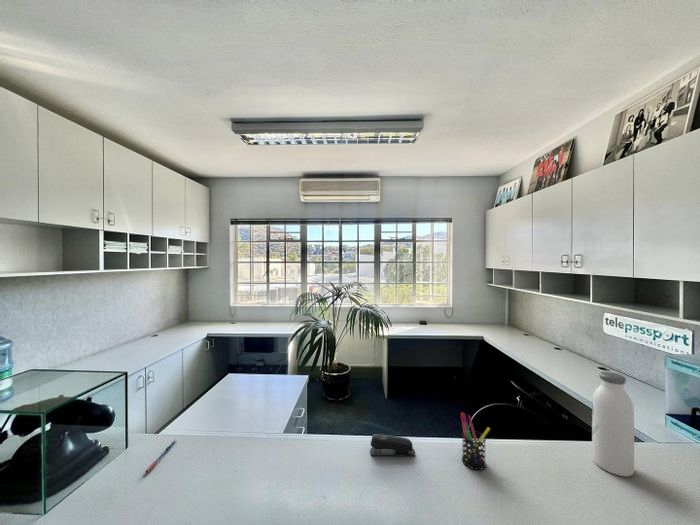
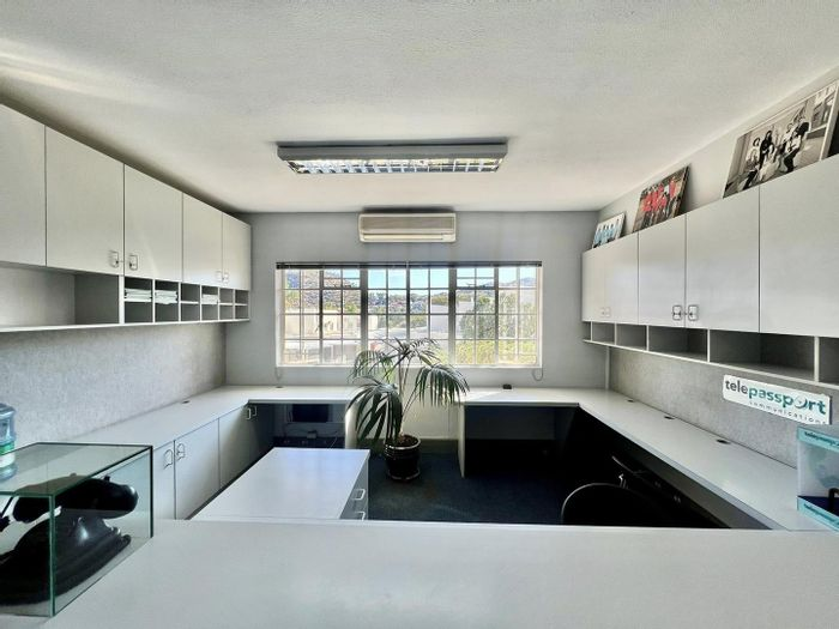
- water bottle (612, 420)
- pen holder (471, 440)
- pen (162, 454)
- stapler (392, 443)
